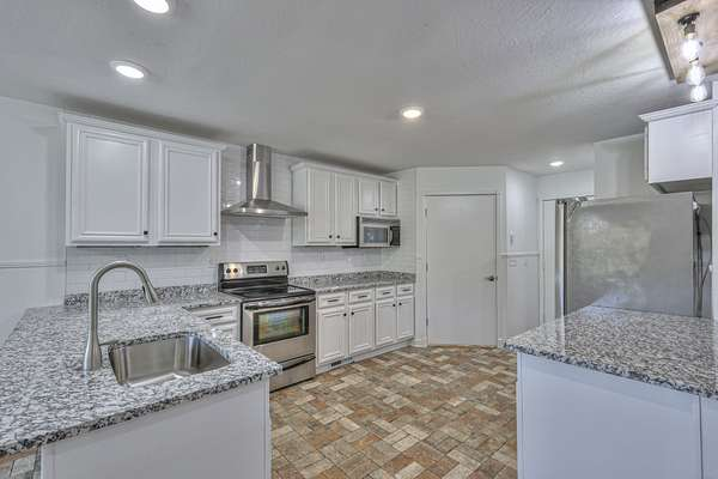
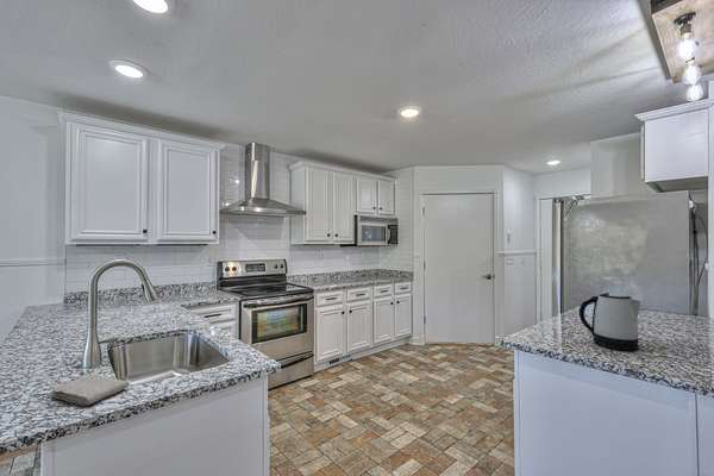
+ washcloth (89, 387)
+ kettle (608, 318)
